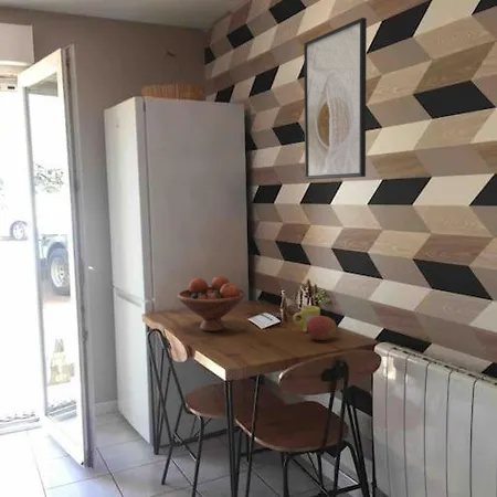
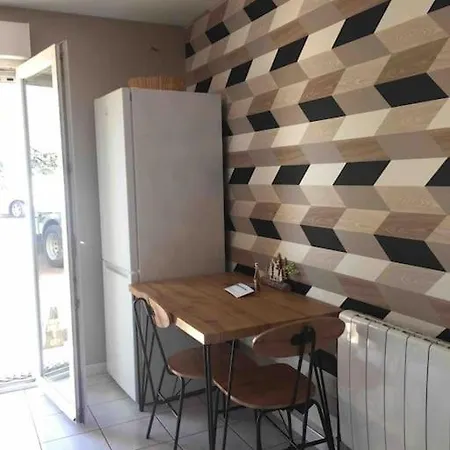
- mug (306, 319)
- fruit (320, 327)
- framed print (332, 105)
- fruit bowl (211, 304)
